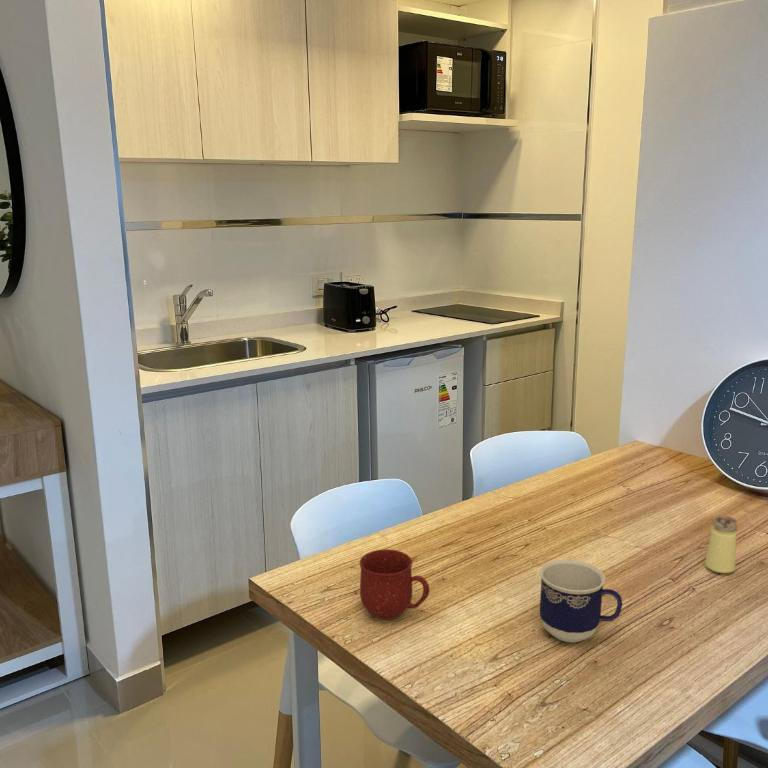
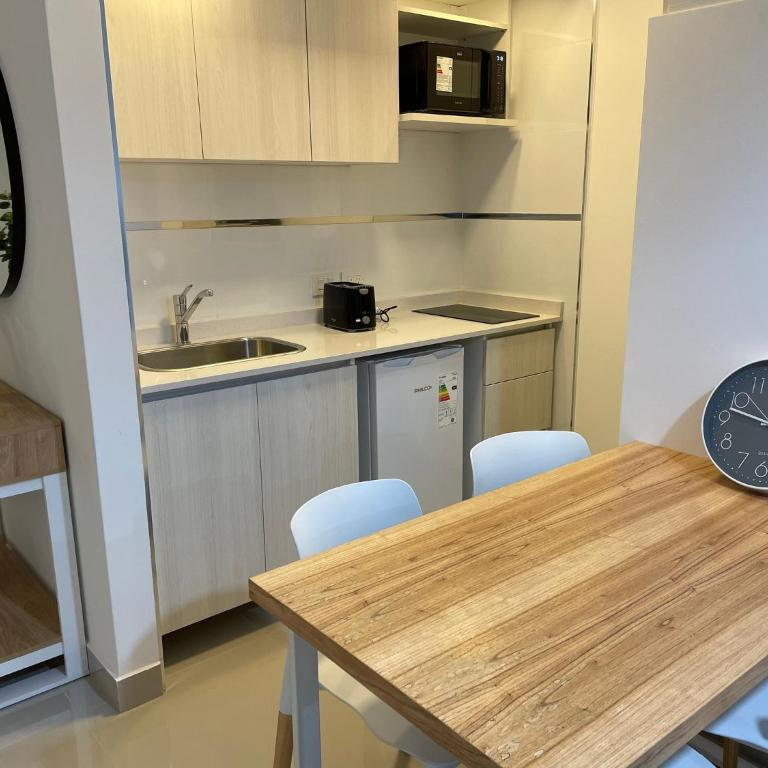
- saltshaker (722, 543)
- cup (579, 606)
- mug (395, 588)
